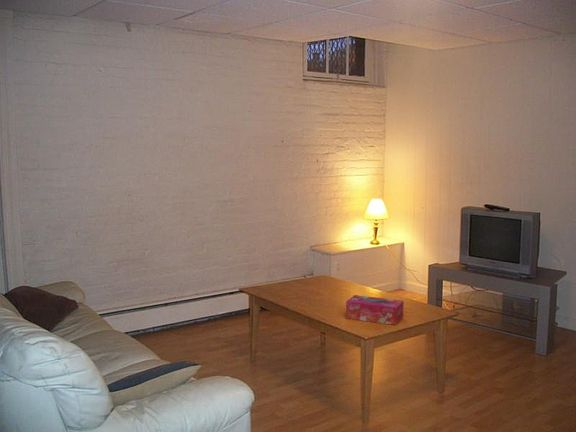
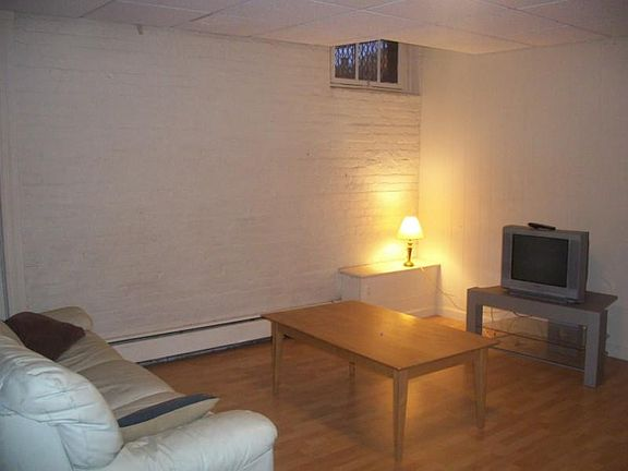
- tissue box (374, 309)
